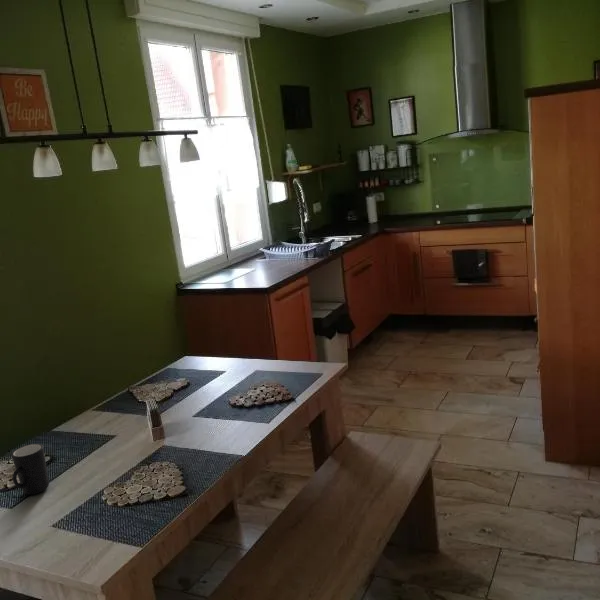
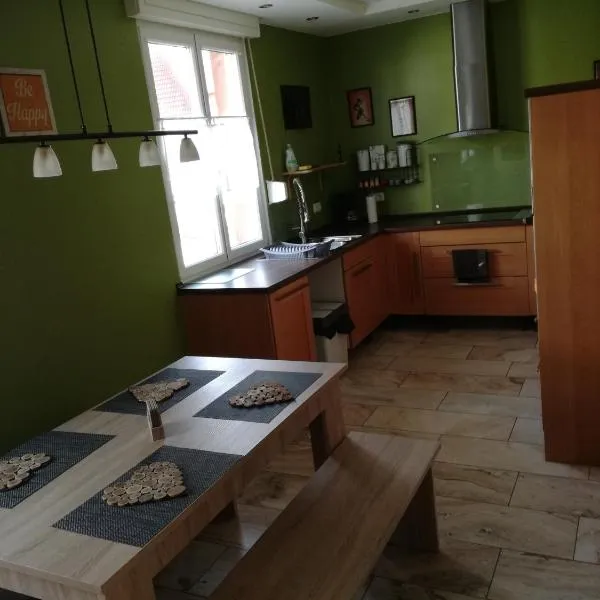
- mug (28, 472)
